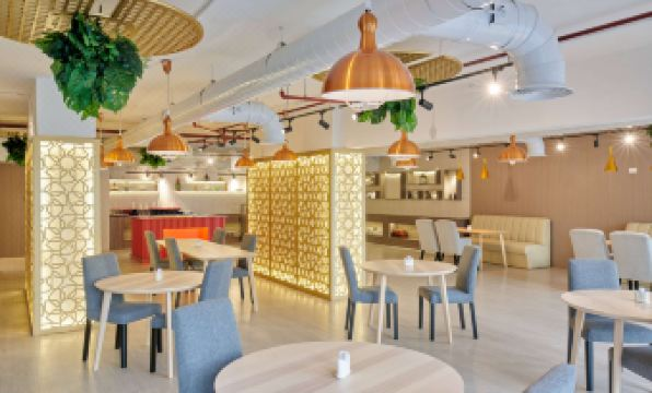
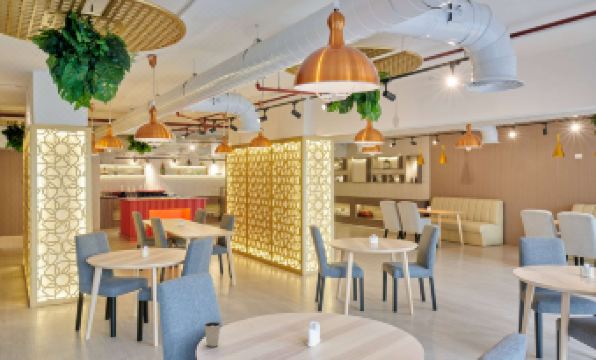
+ dixie cup (212, 334)
